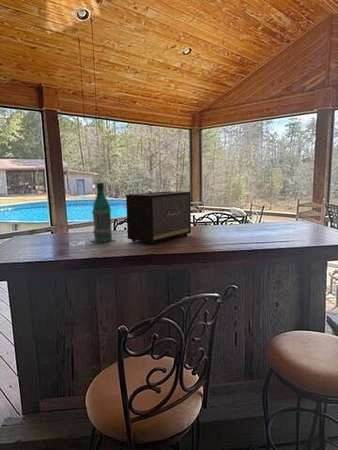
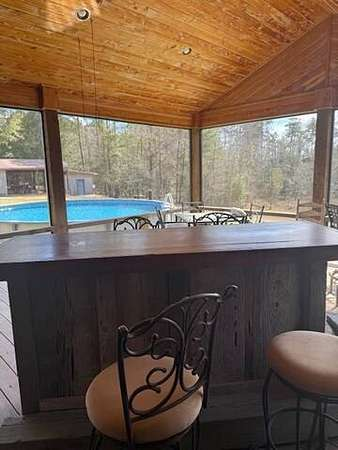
- speaker (159, 215)
- bottle (101, 211)
